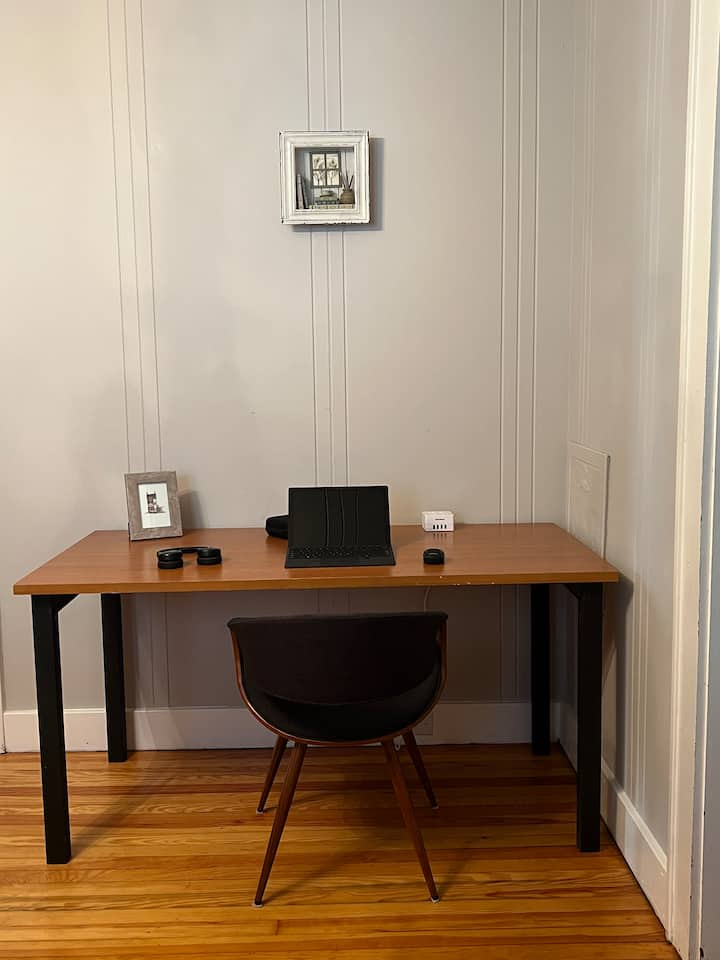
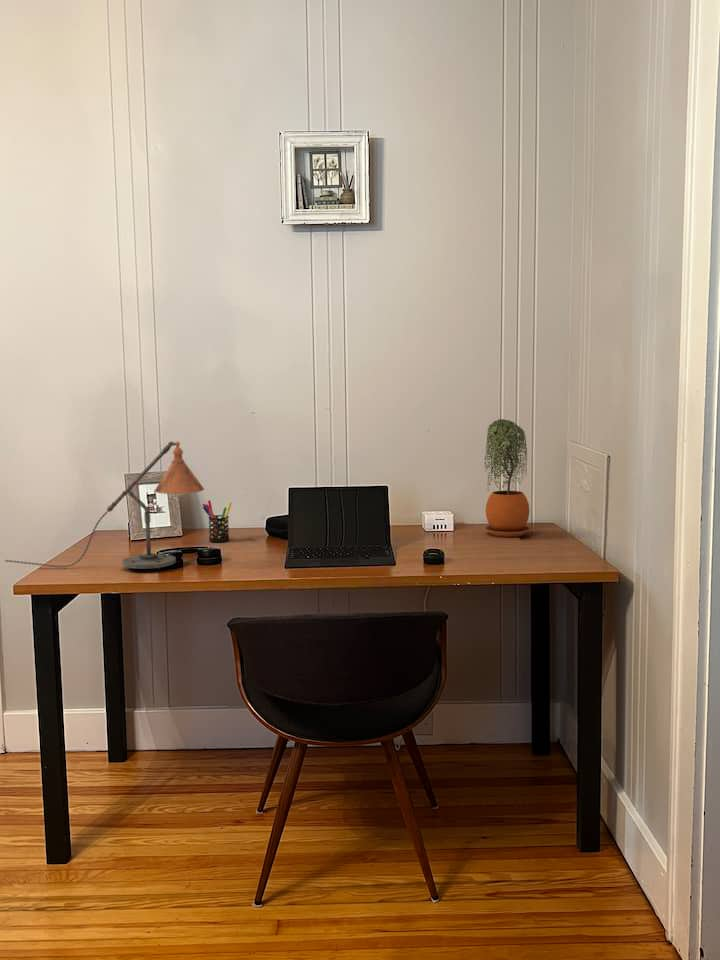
+ pen holder (218, 520)
+ potted plant (503, 476)
+ desk lamp (107, 508)
